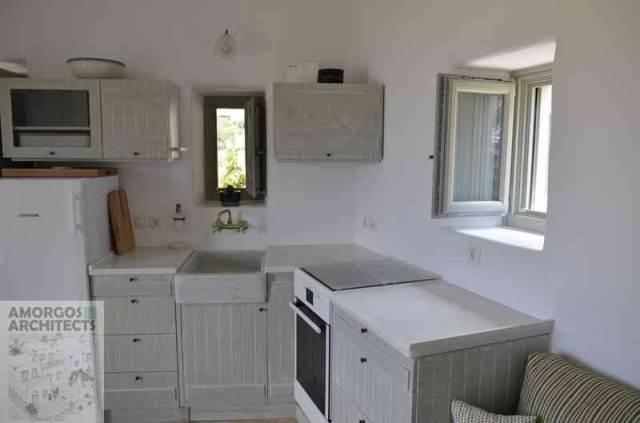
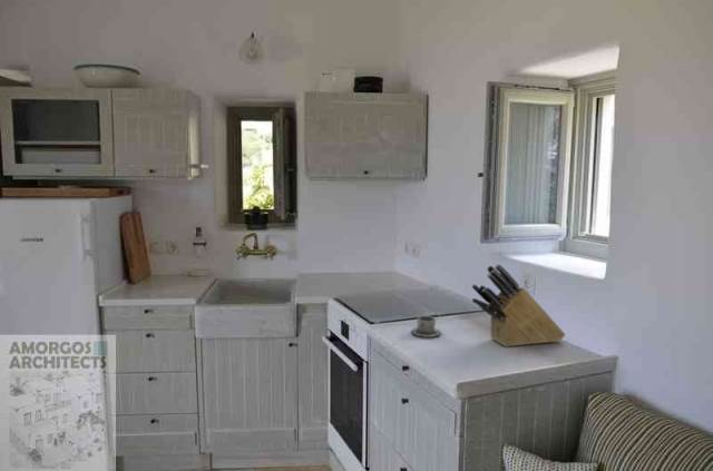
+ cup (426, 326)
+ knife block (518, 302)
